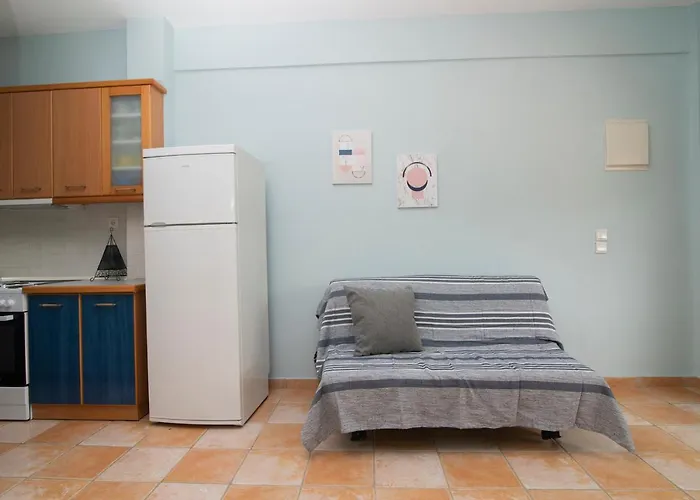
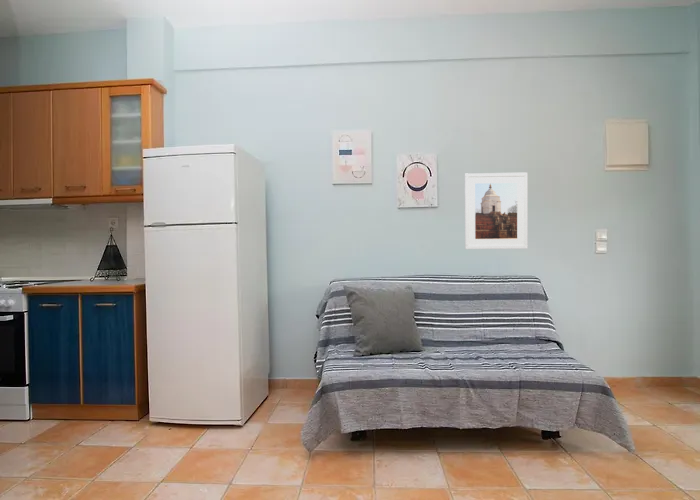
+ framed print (495, 211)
